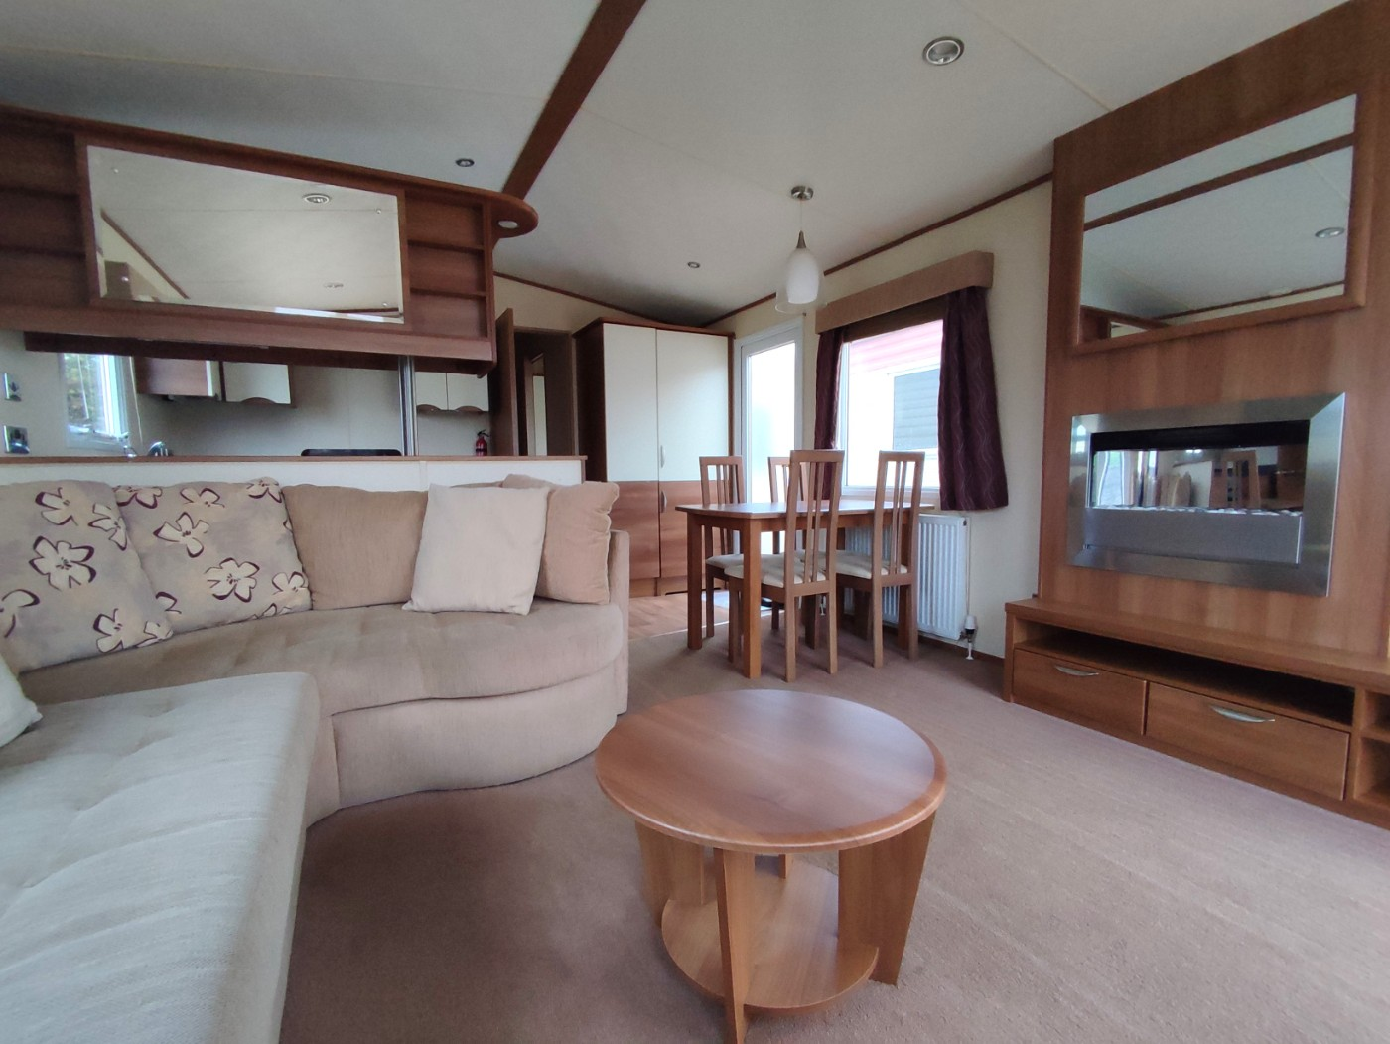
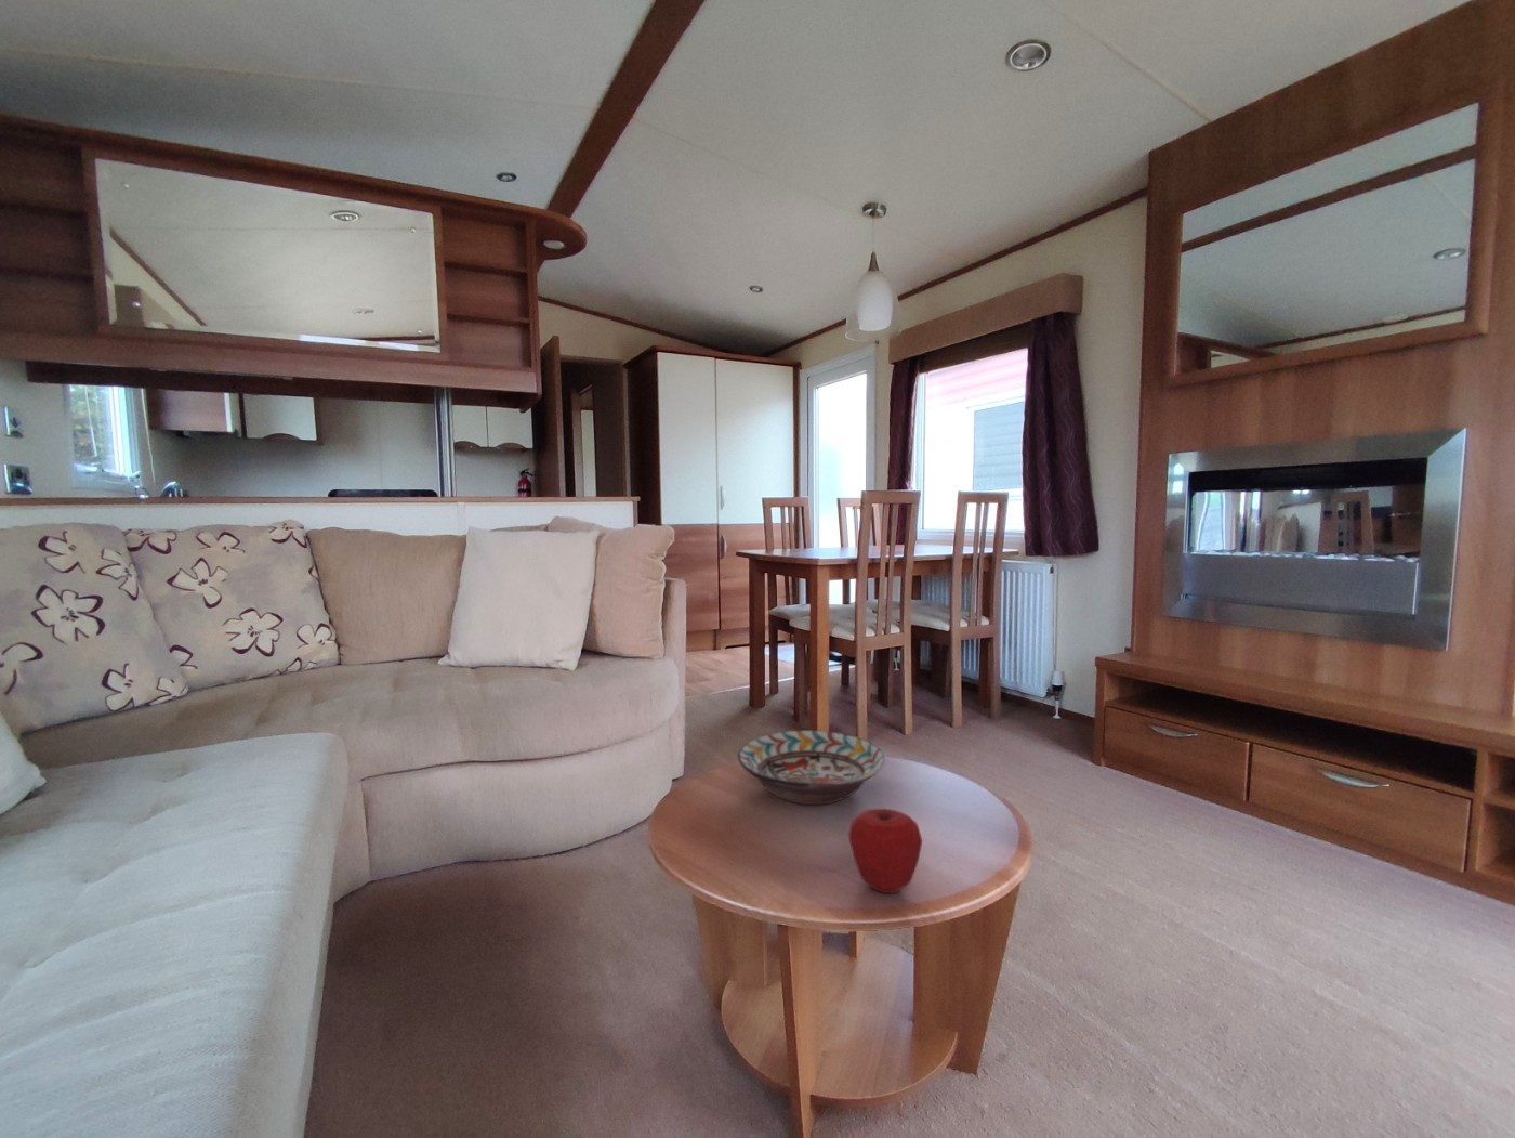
+ apple (884, 845)
+ decorative bowl (810, 771)
